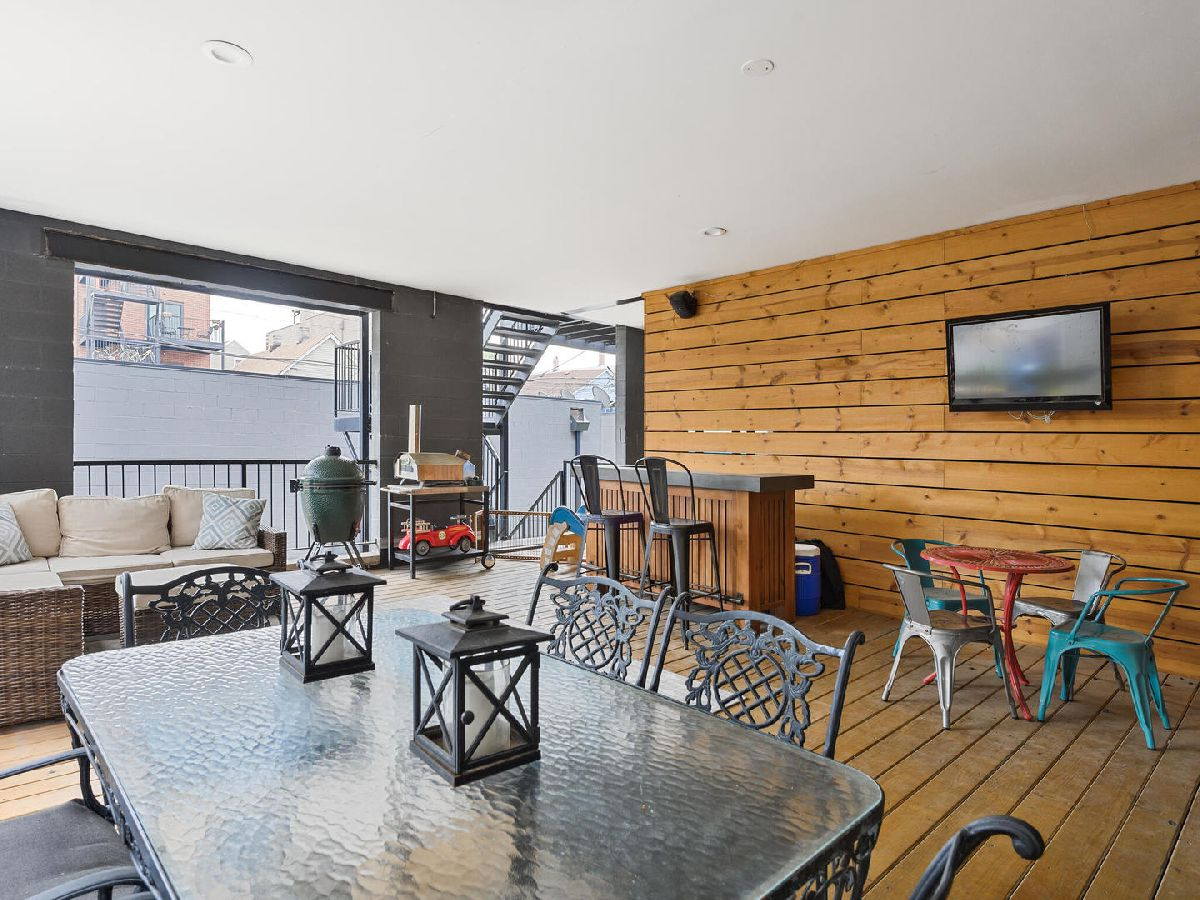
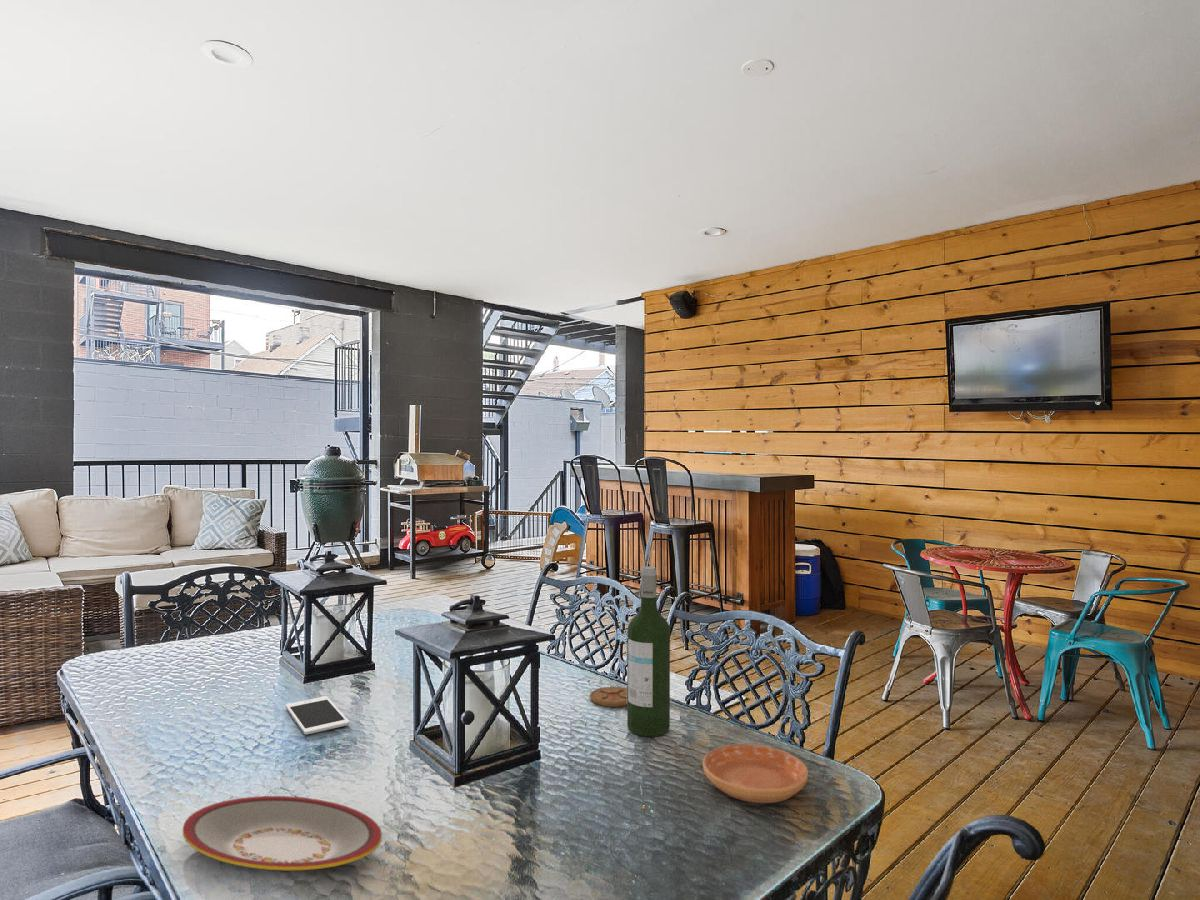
+ plate (281, 837)
+ coaster (613, 696)
+ saucer (754, 774)
+ wine bottle (648, 648)
+ cell phone (316, 714)
